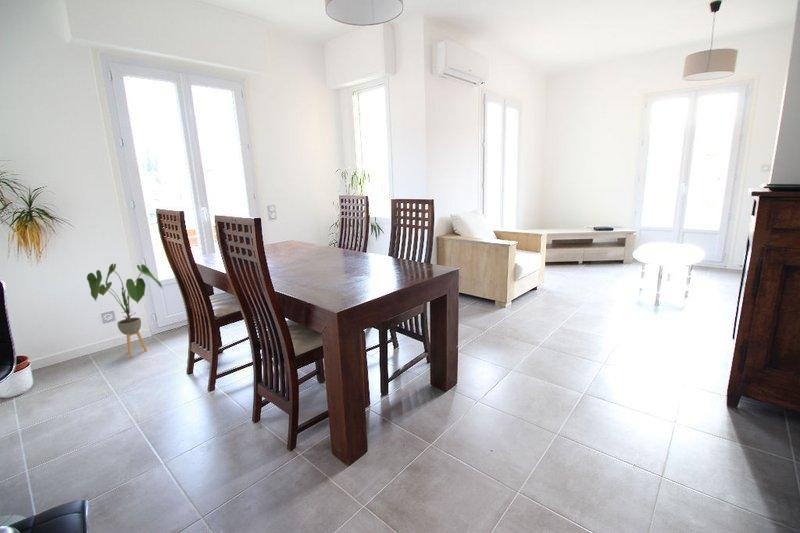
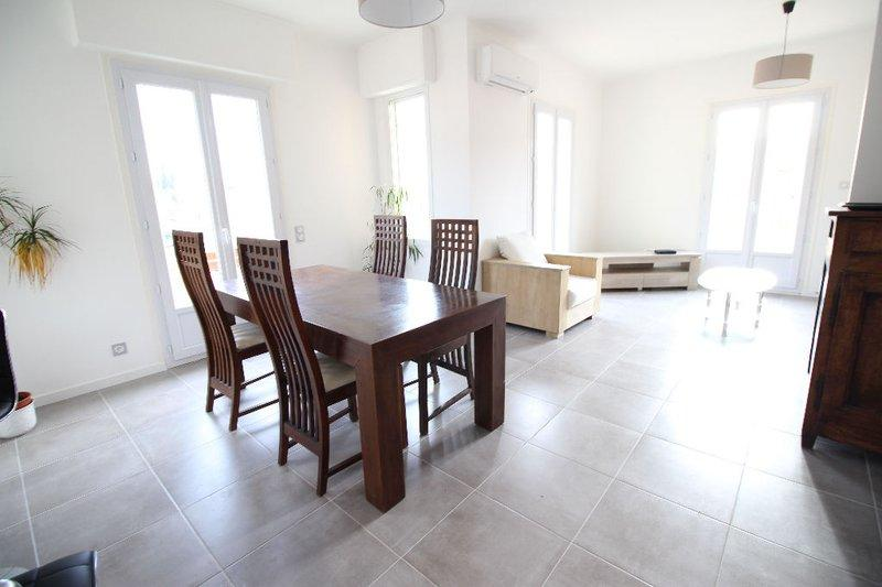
- house plant (129, 309)
